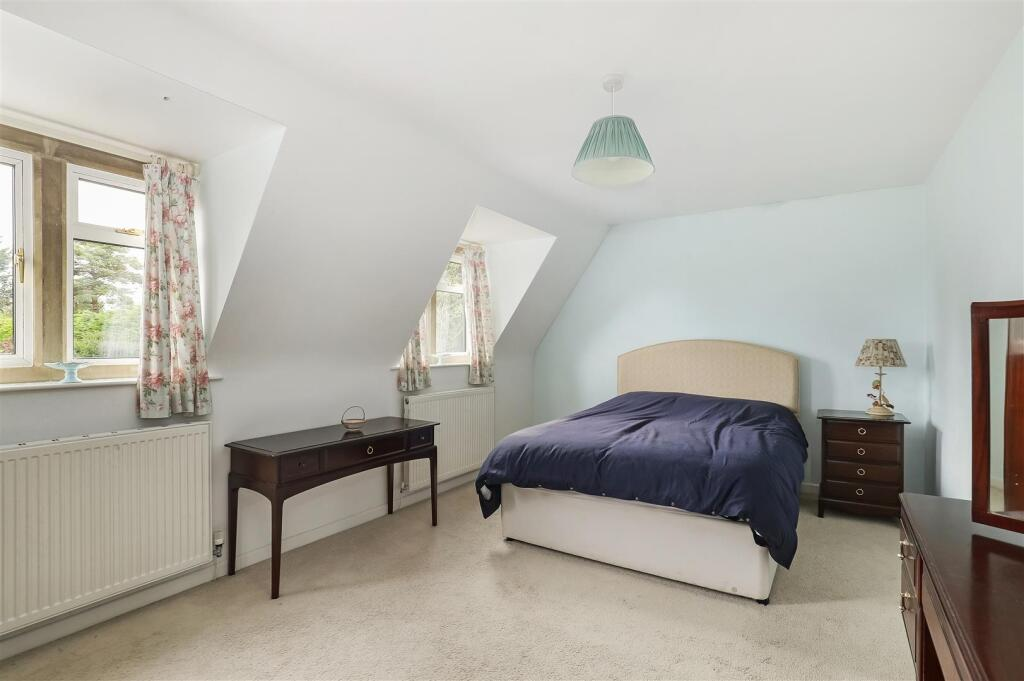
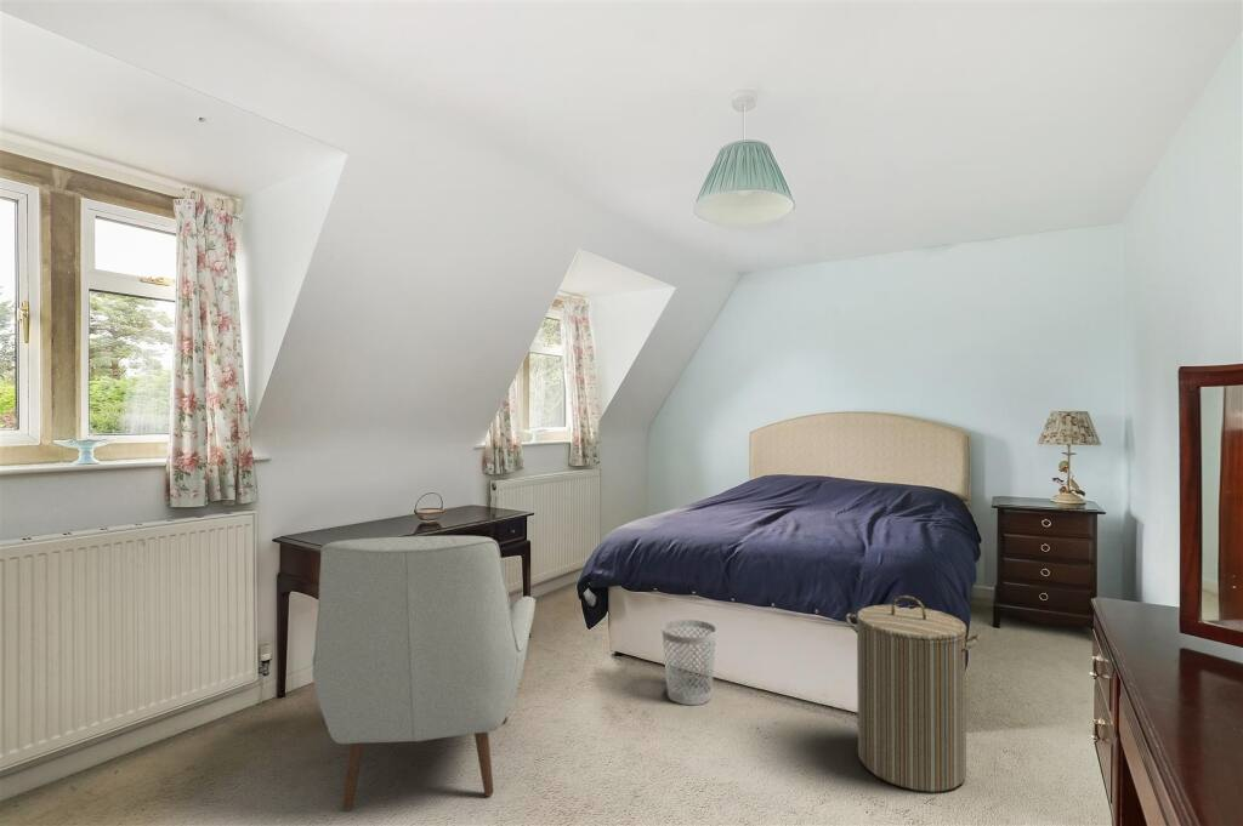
+ wastebasket (688, 661)
+ chair (426, 645)
+ laundry hamper (909, 679)
